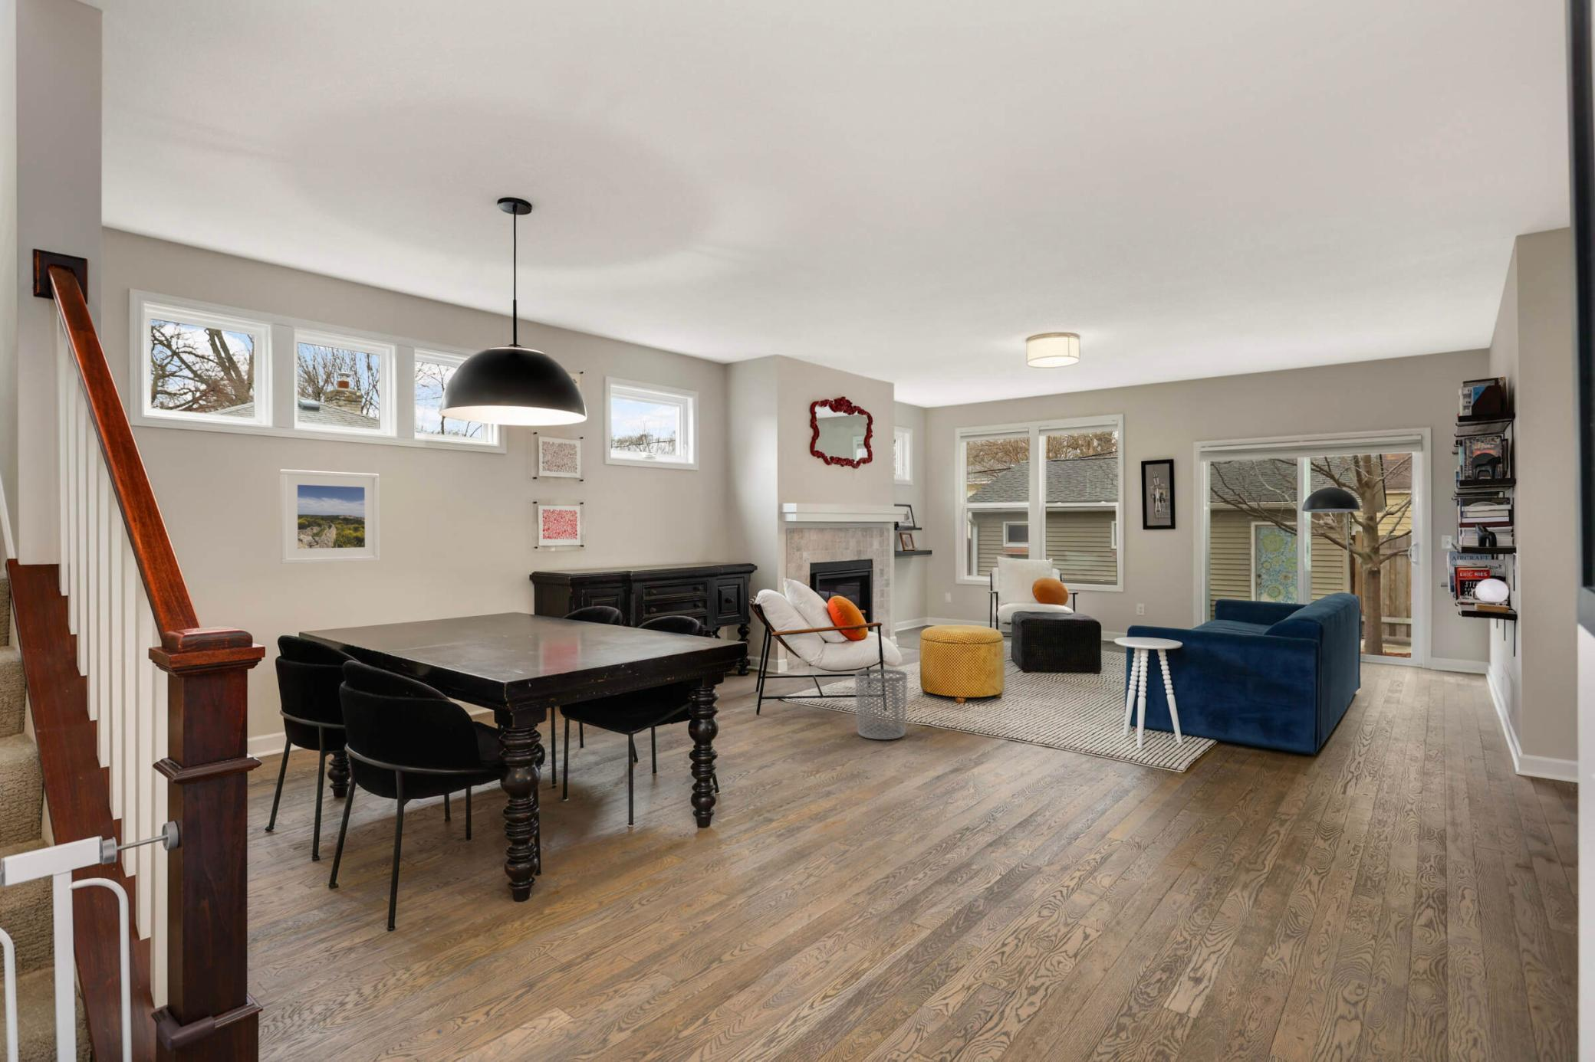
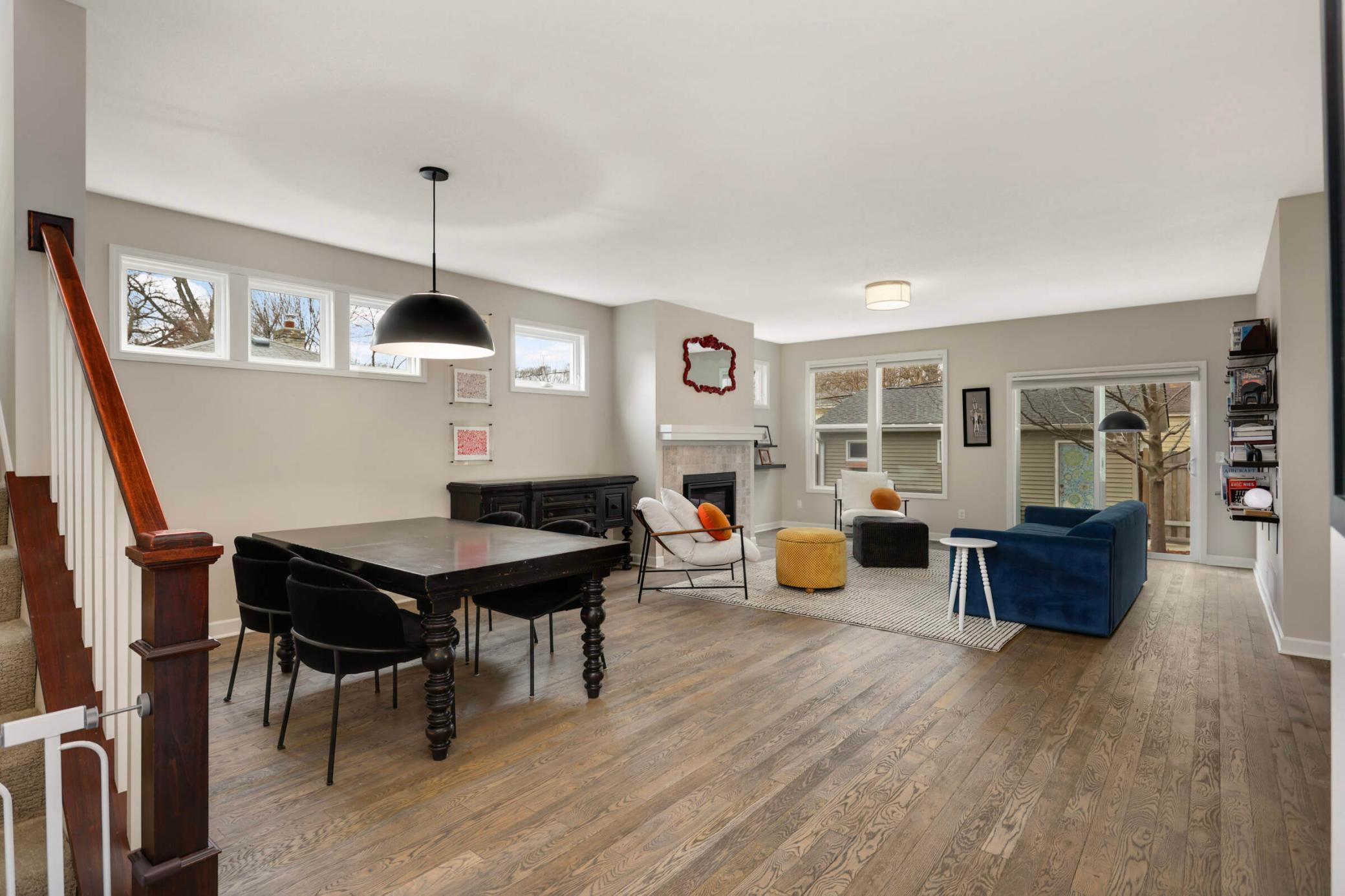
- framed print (331, 517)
- waste bin (881, 703)
